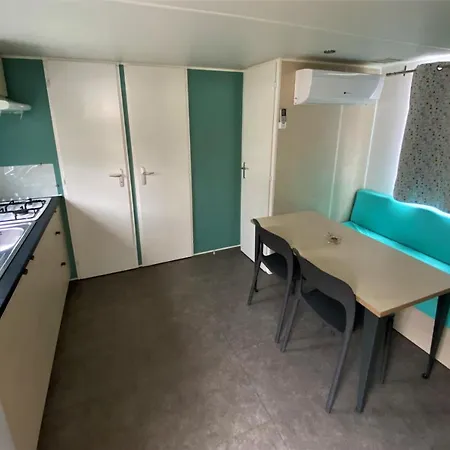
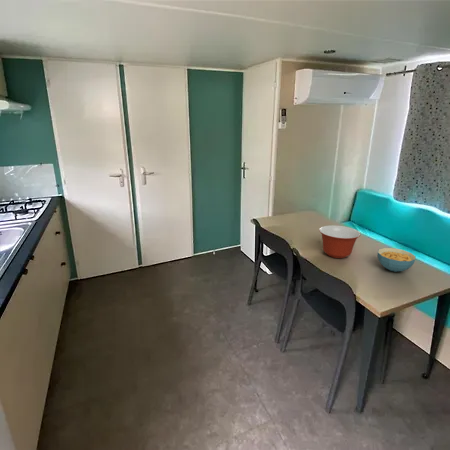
+ cereal bowl (394, 261)
+ mixing bowl (337, 243)
